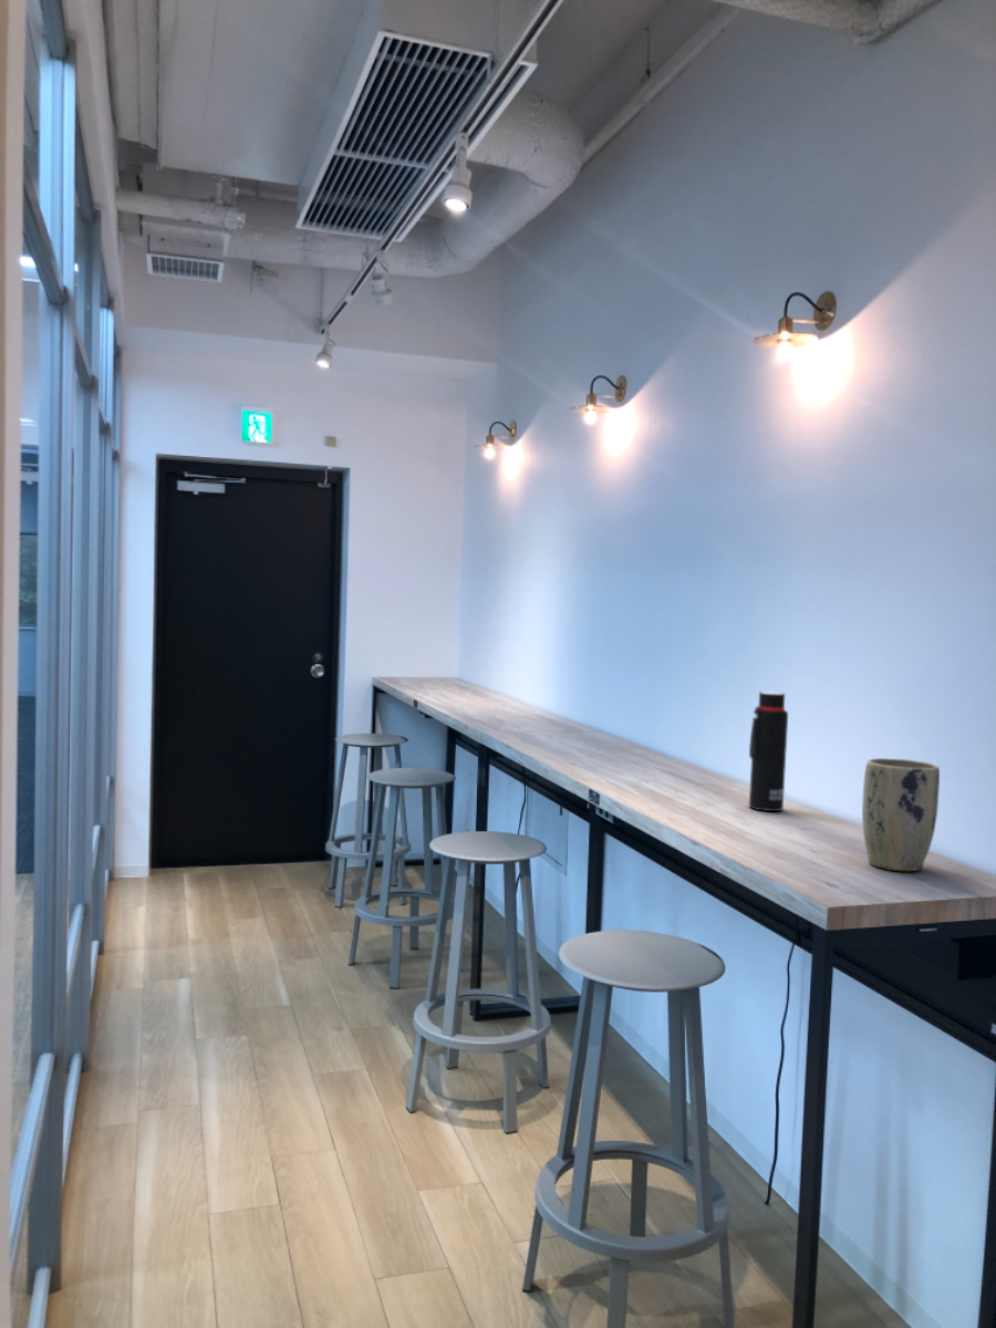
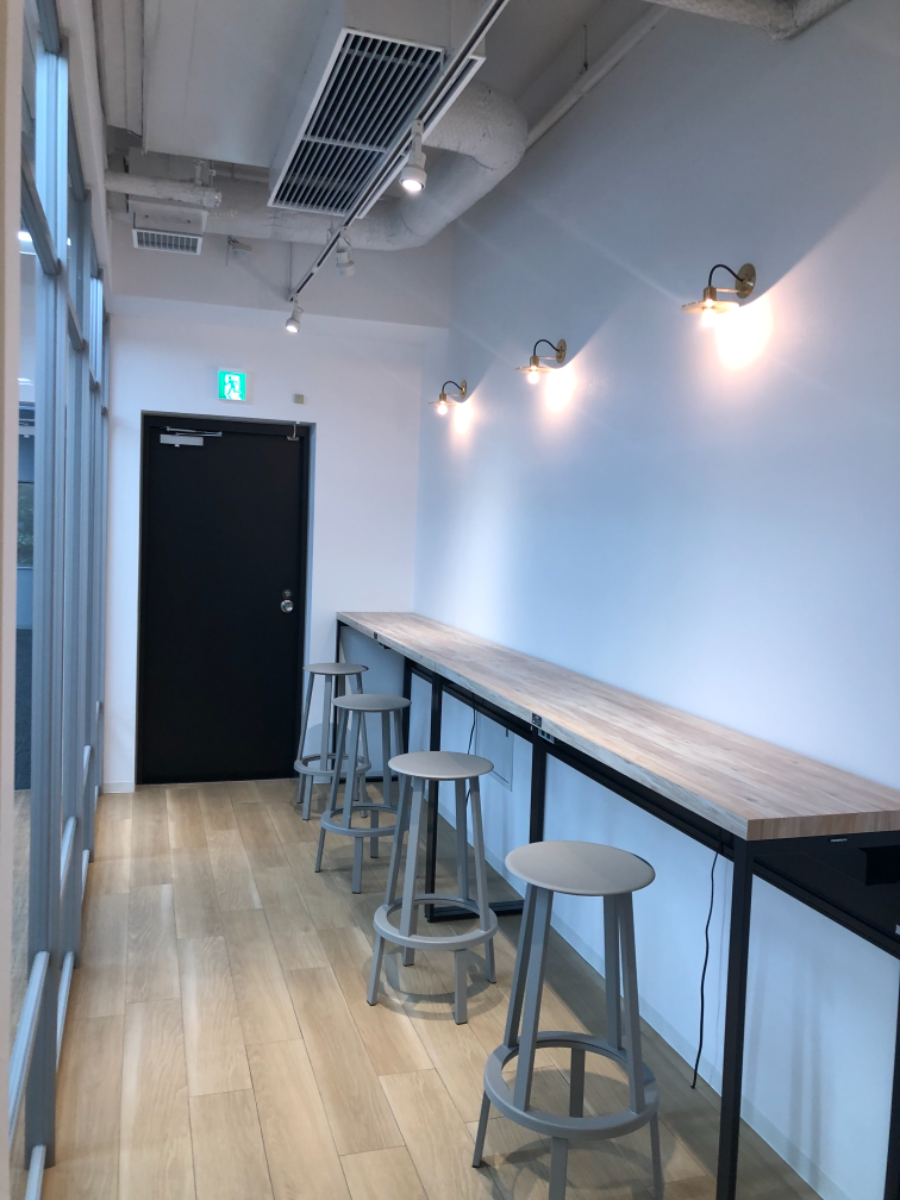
- plant pot (899, 815)
- water bottle (766, 750)
